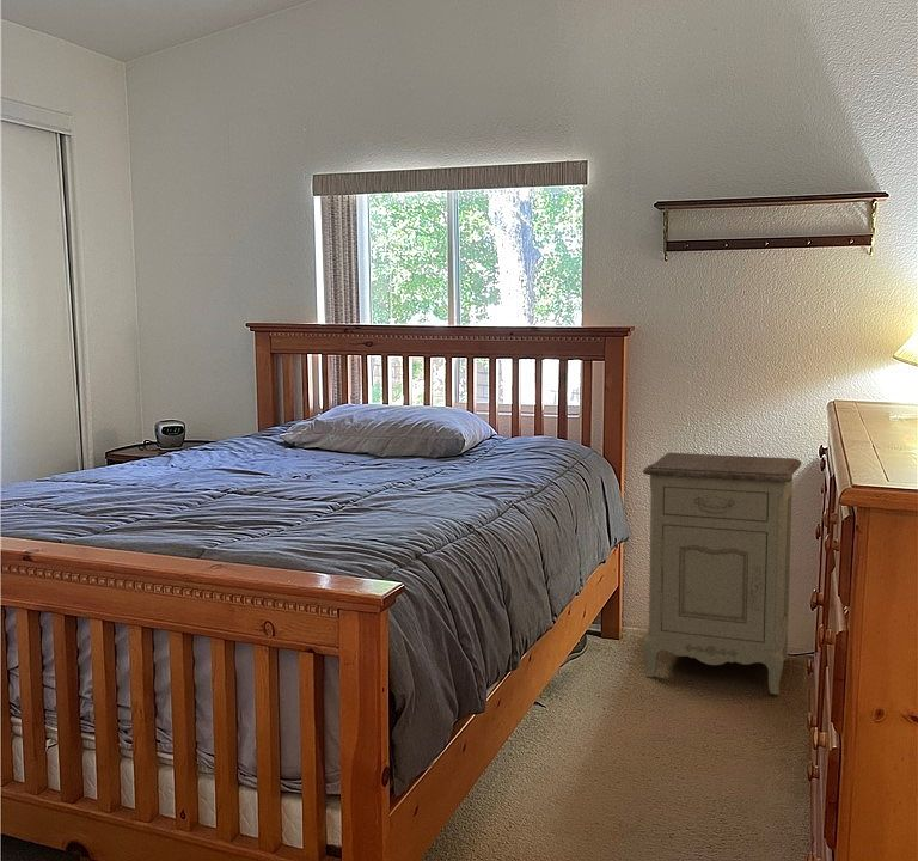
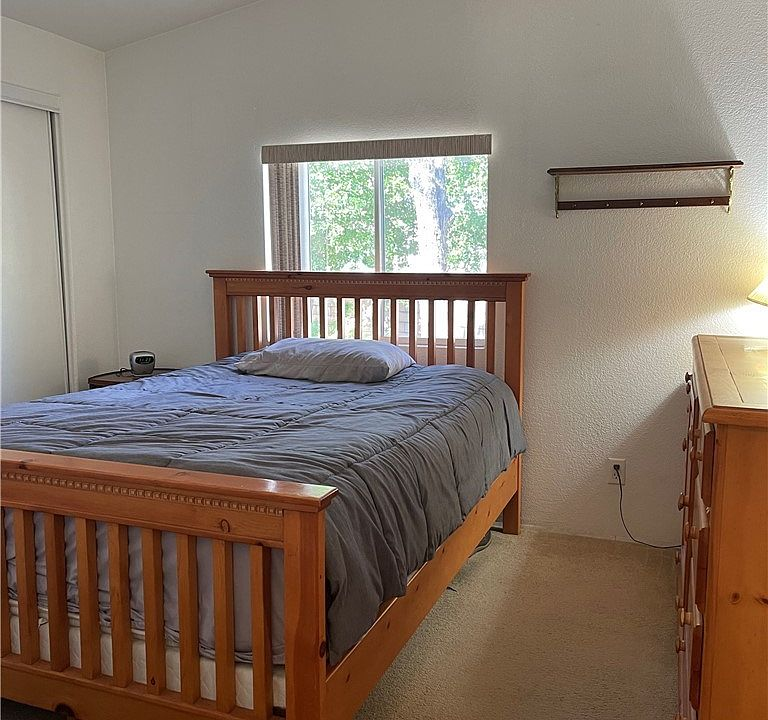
- nightstand (720, 568)
